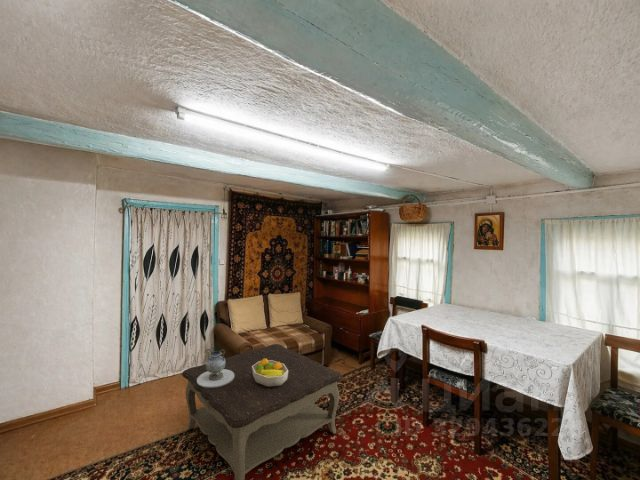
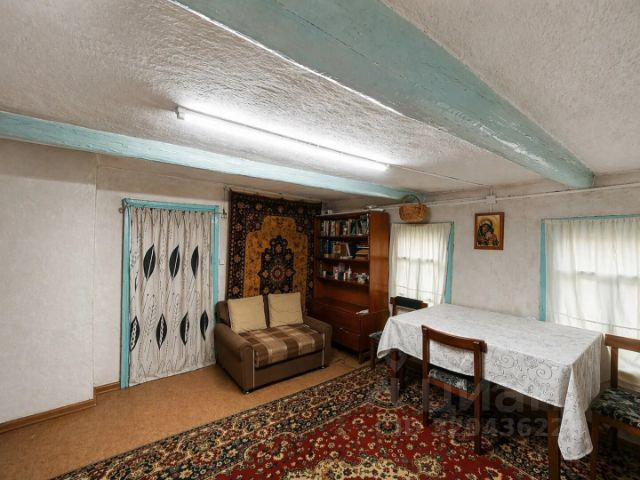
- fruit bowl (269, 371)
- decorative vase (216, 363)
- coffee table (261, 400)
